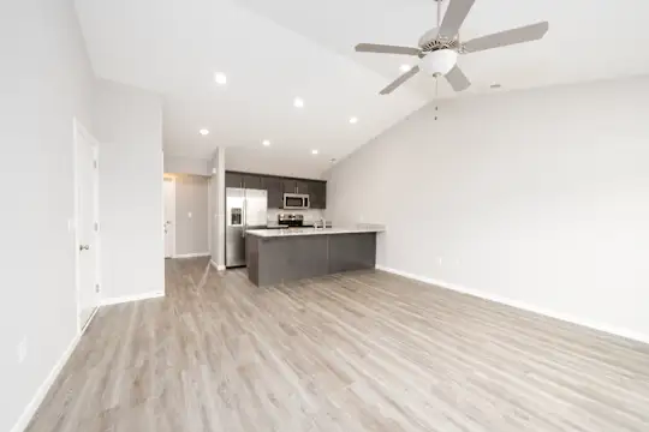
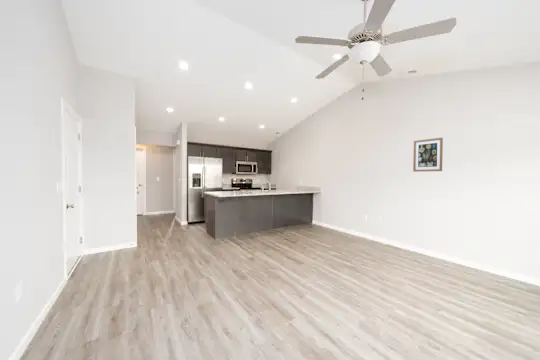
+ wall art (427, 155)
